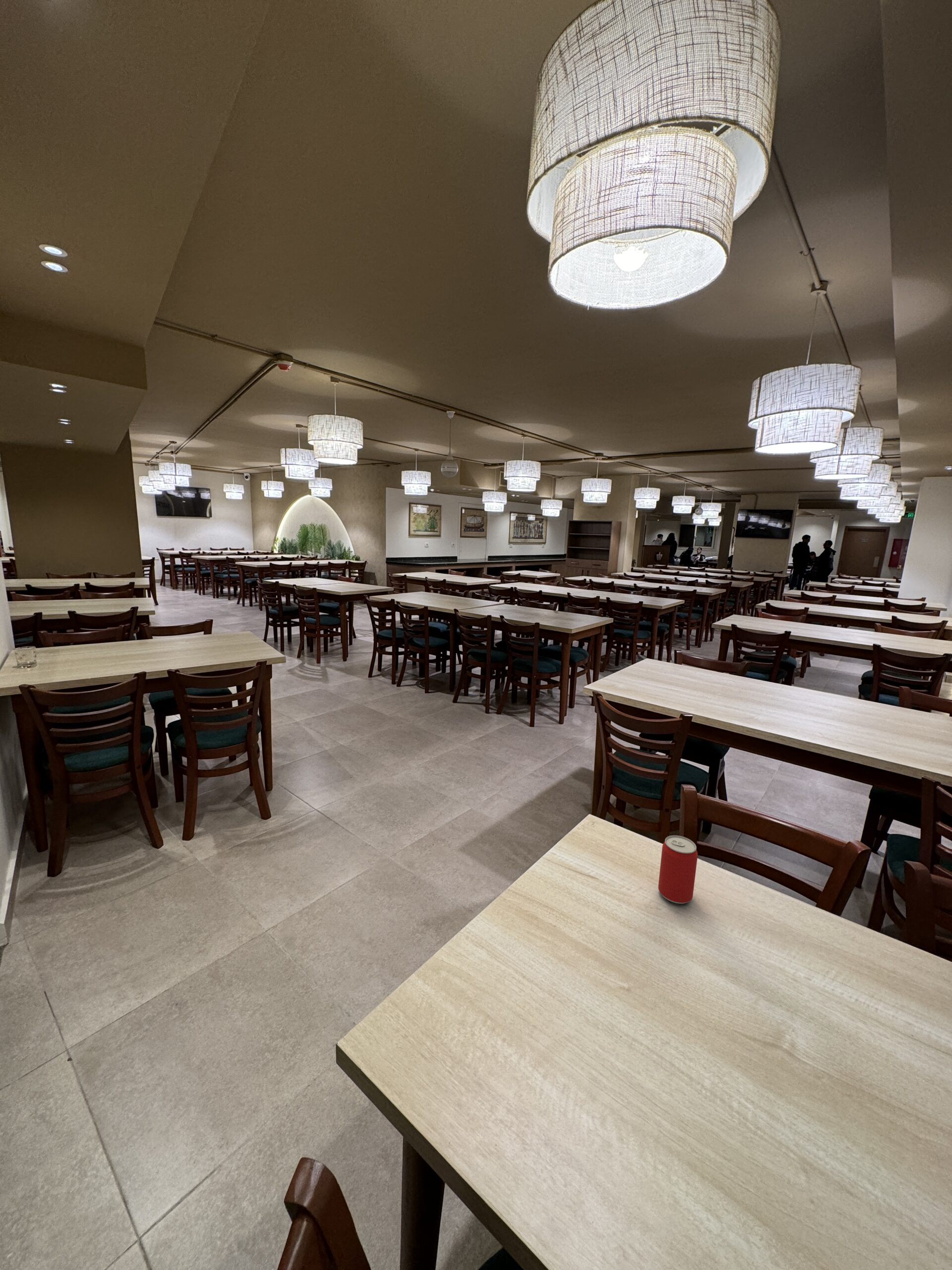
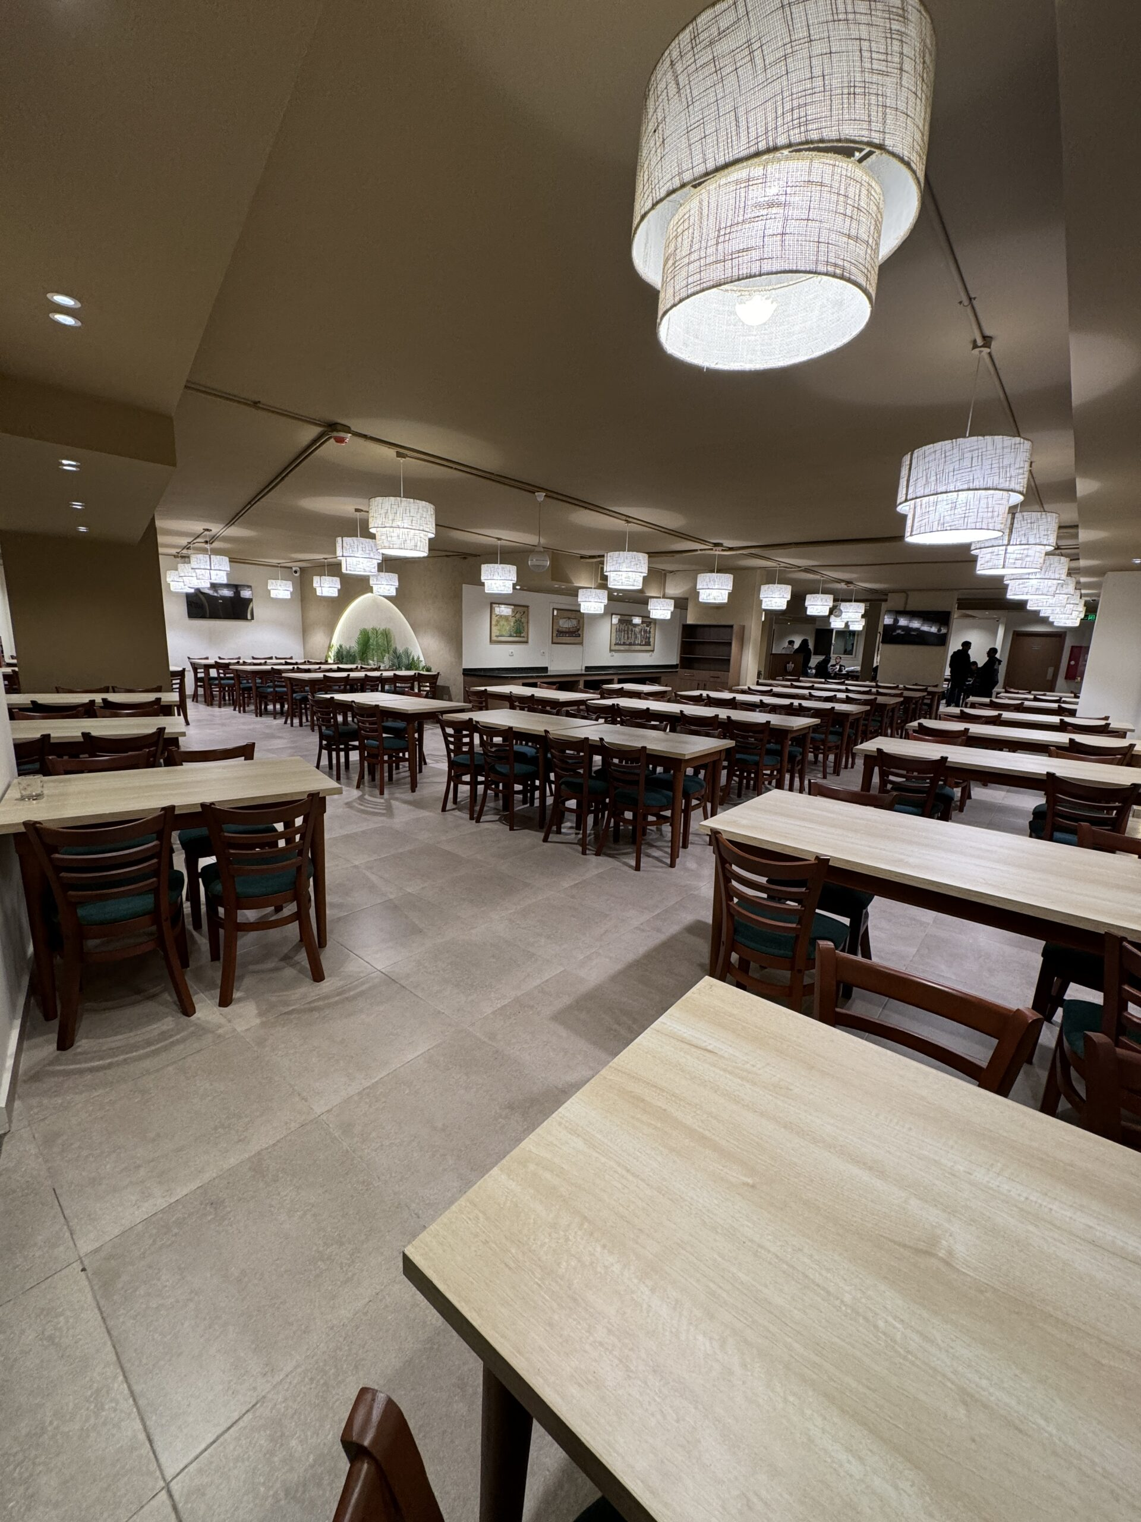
- beer can (677, 869)
